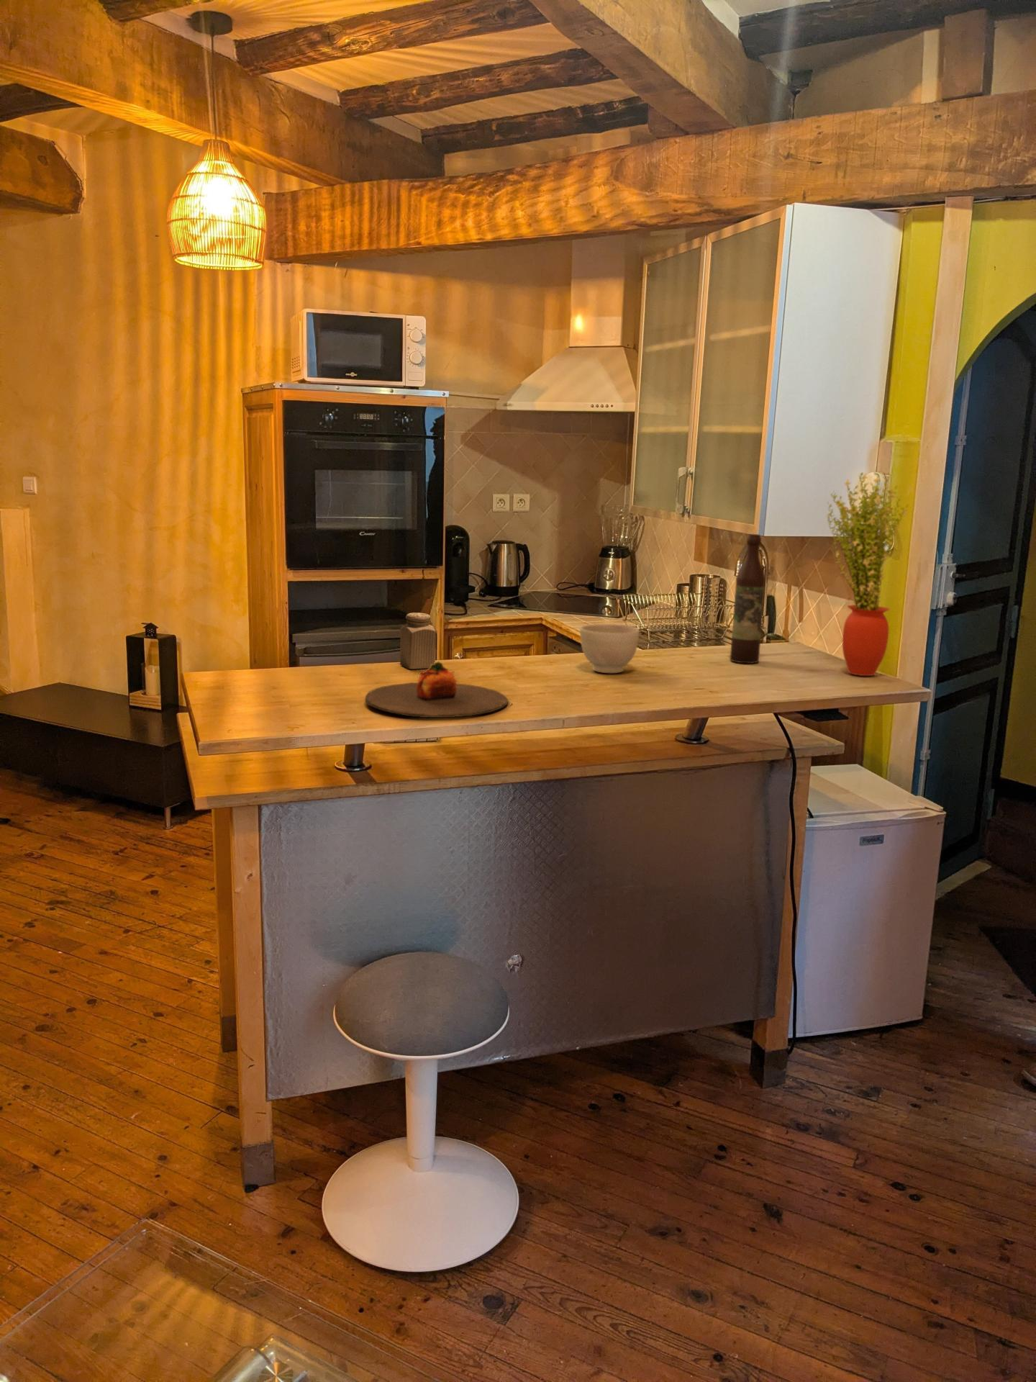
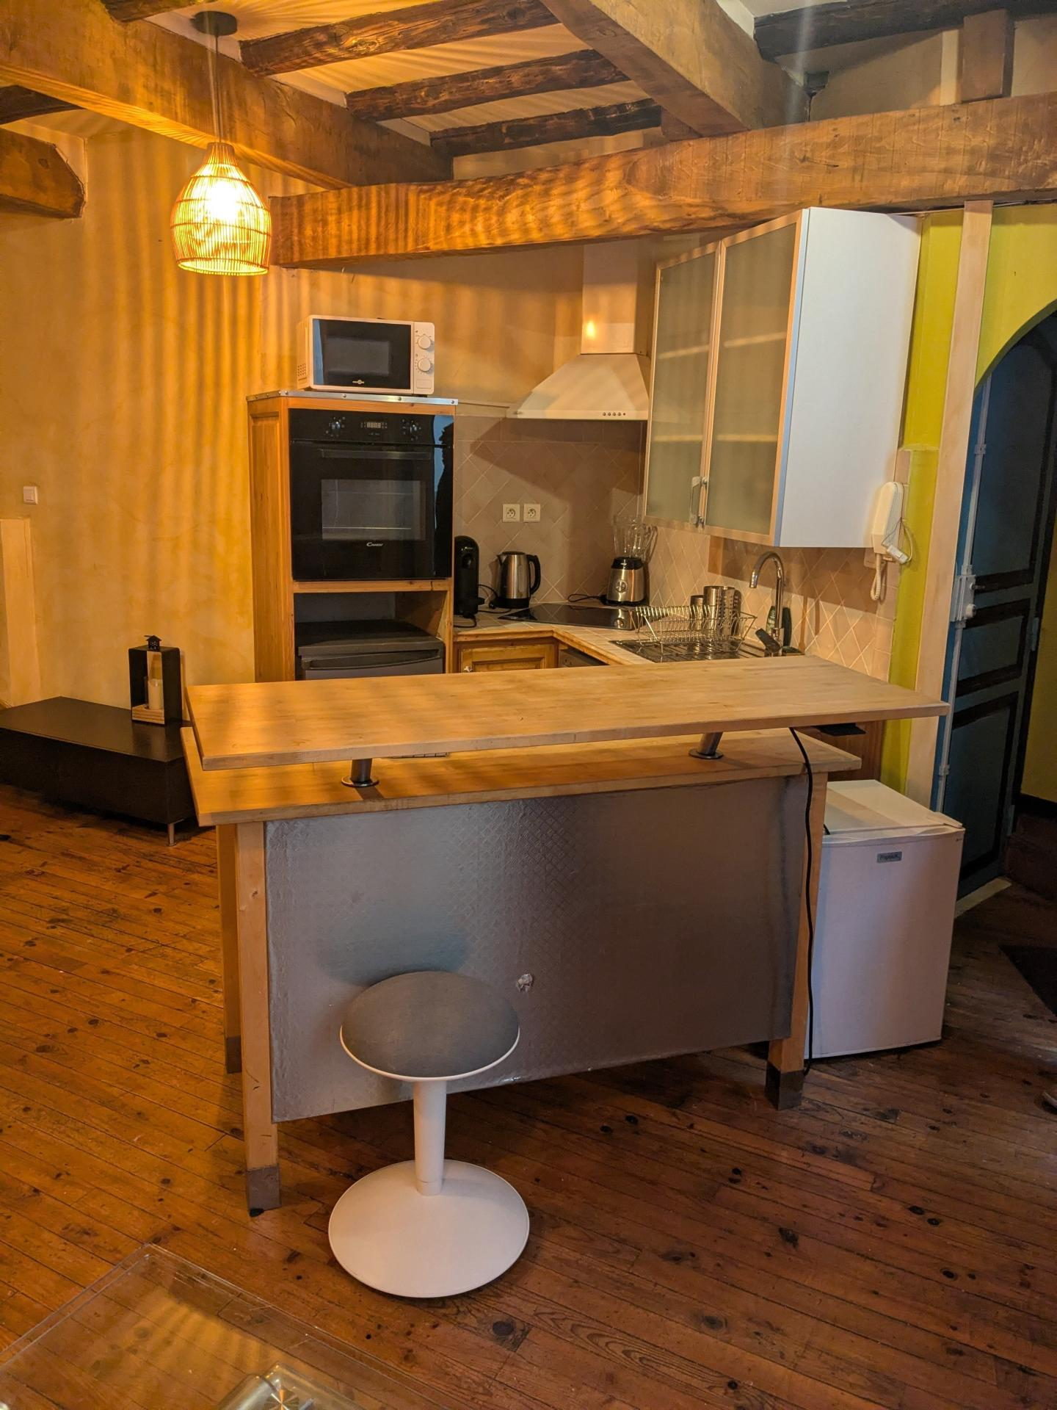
- wine bottle (749, 599)
- plate (436, 681)
- potted plant (856, 573)
- bowl (608, 650)
- salt shaker (417, 640)
